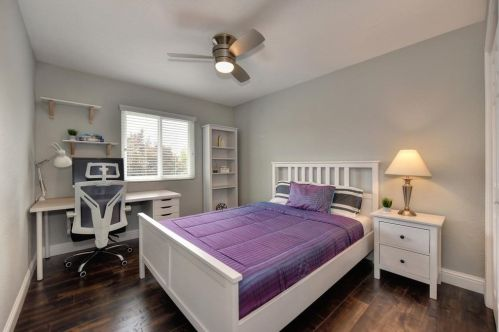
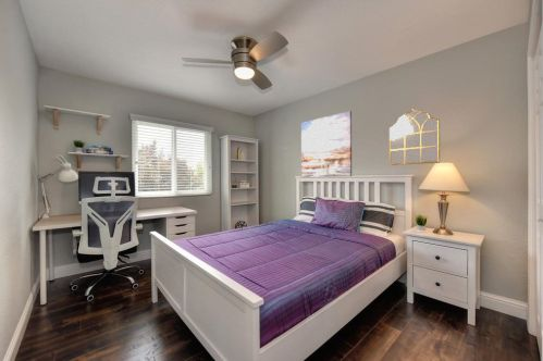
+ mirror (412, 136)
+ wall art (324, 147)
